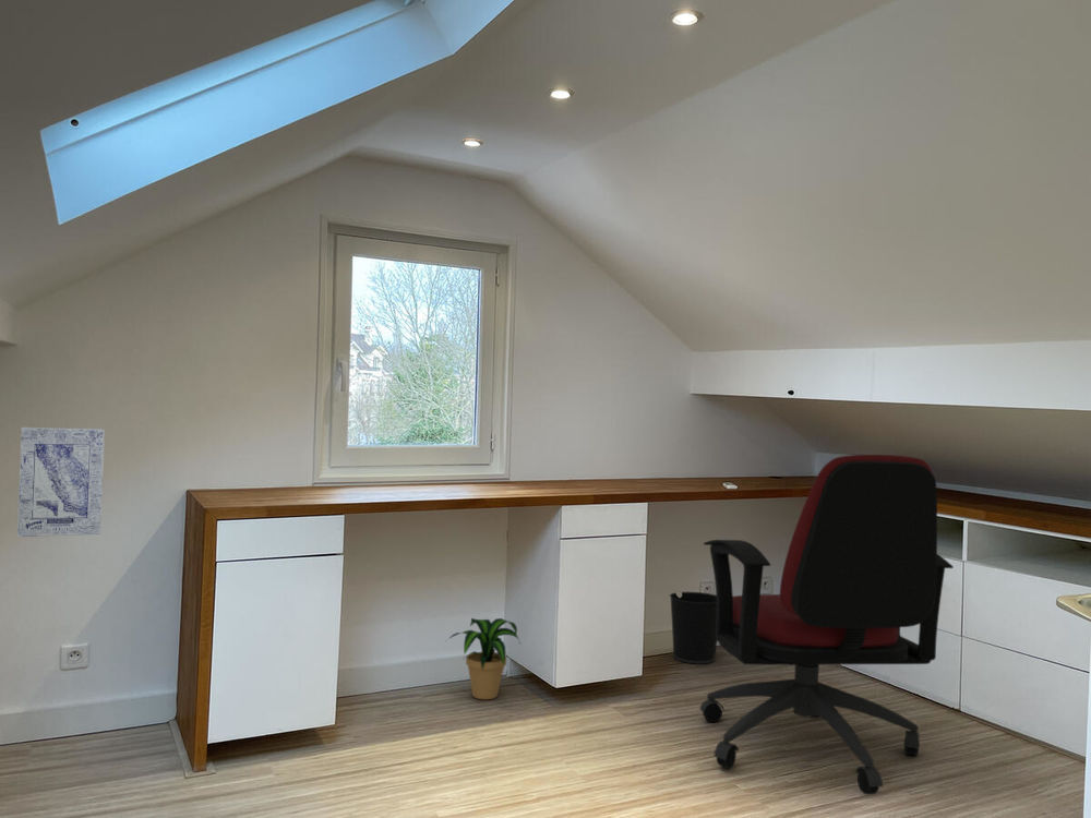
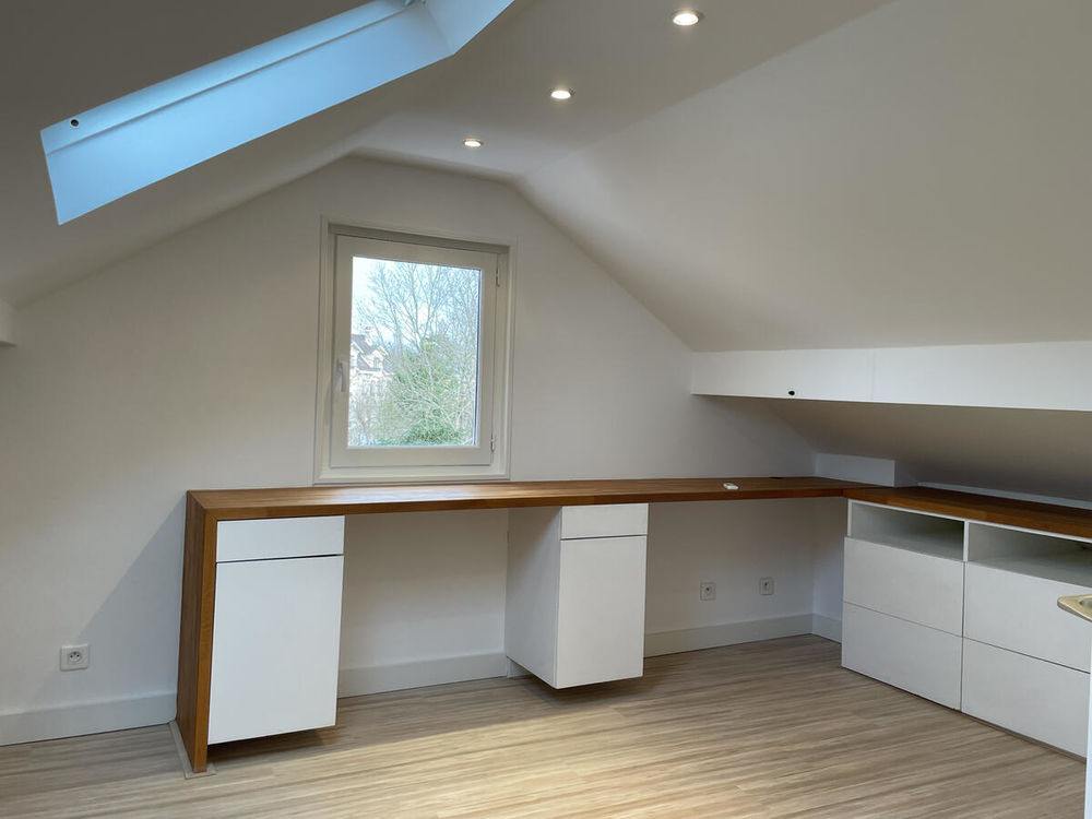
- wastebasket (695, 627)
- potted plant (487, 658)
- office chair (815, 600)
- wall art (61, 481)
